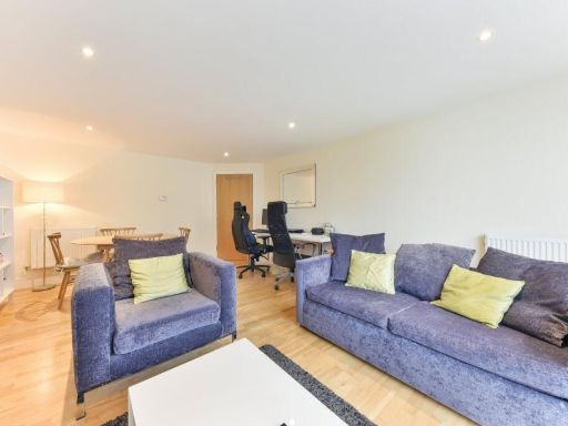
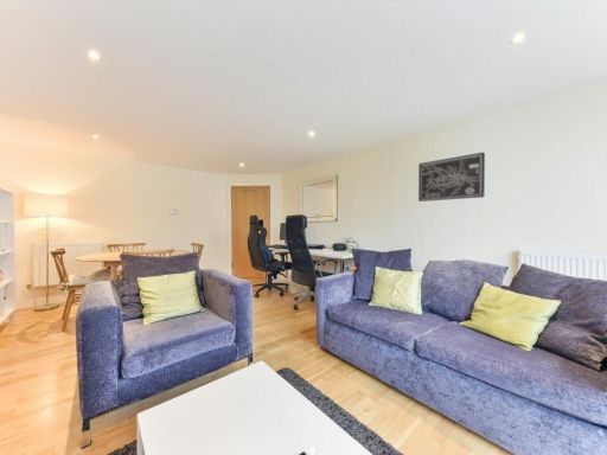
+ wall art (448, 179)
